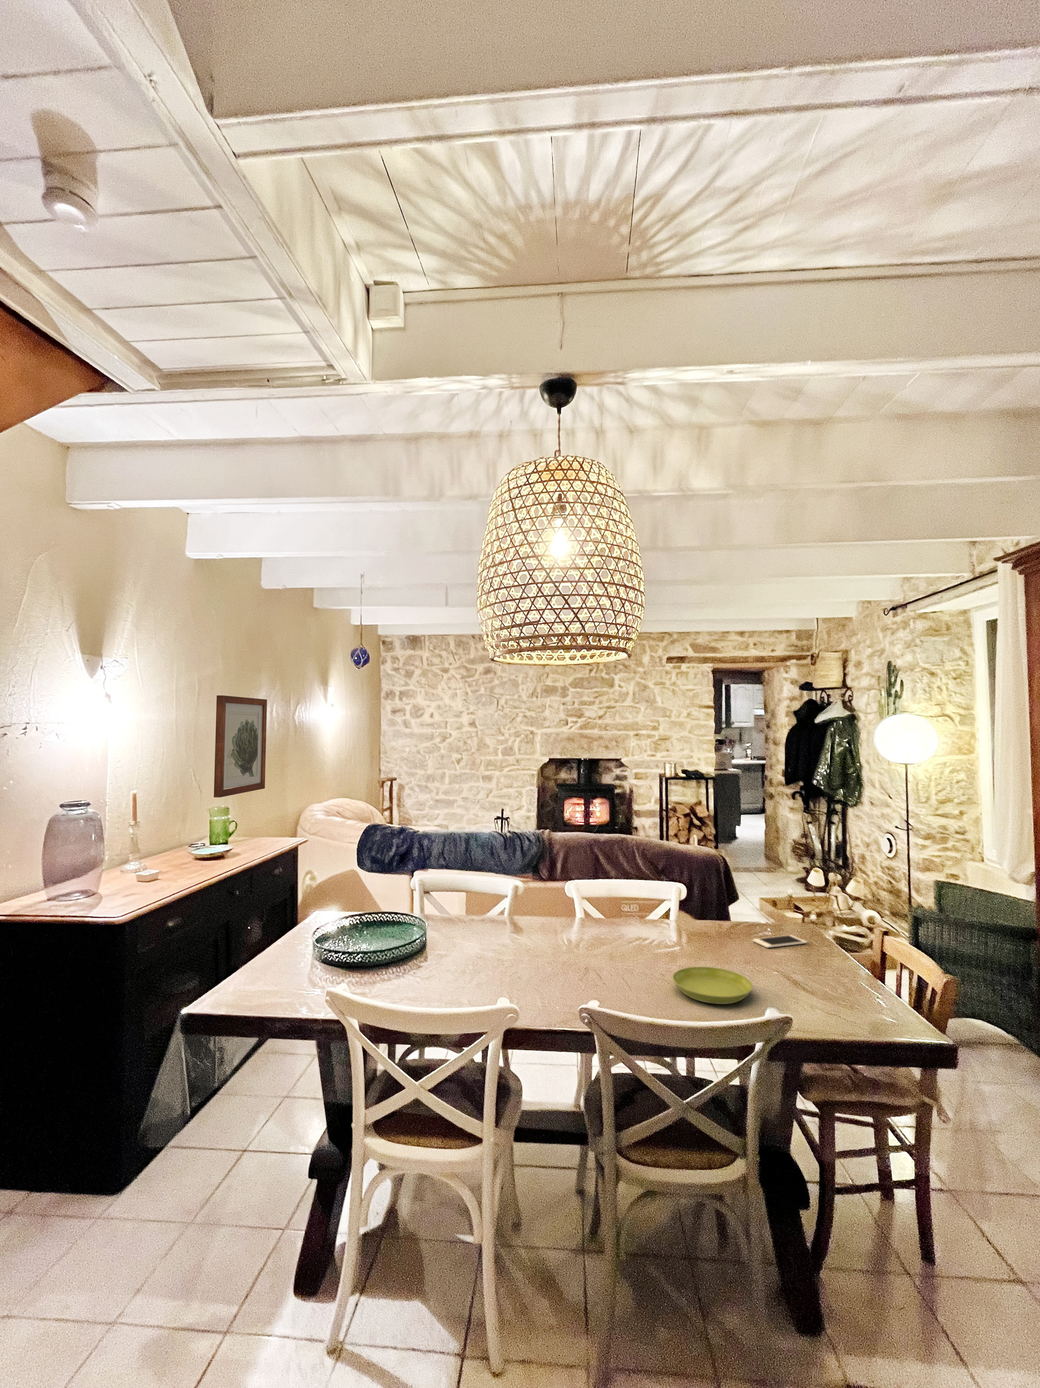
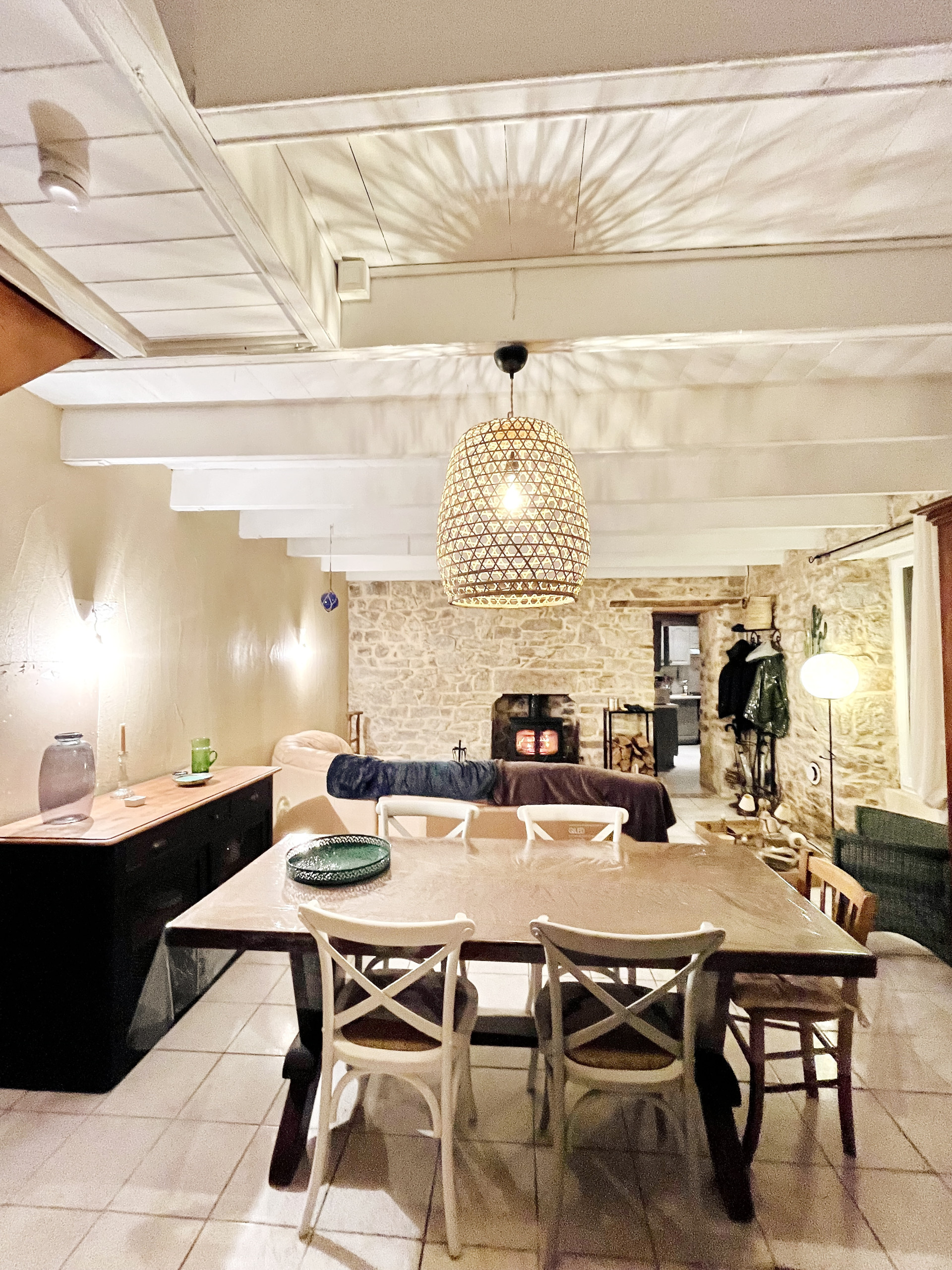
- cell phone (780, 941)
- wall art (243, 744)
- saucer (712, 986)
